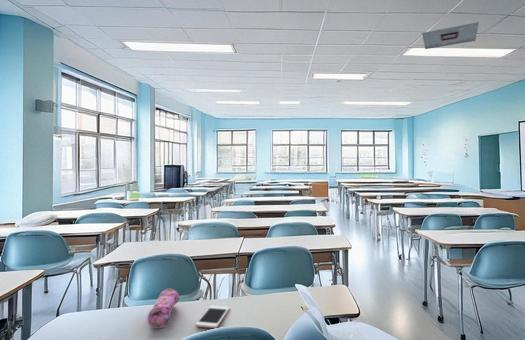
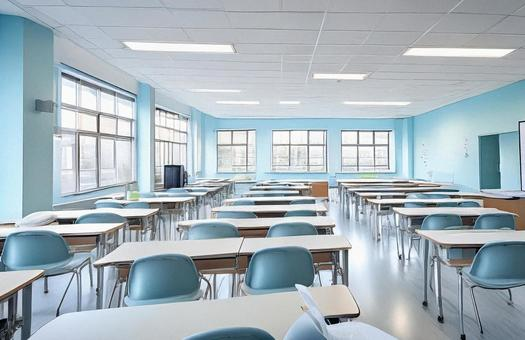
- ceiling vent (449, 36)
- cell phone (213, 316)
- pencil case (164, 306)
